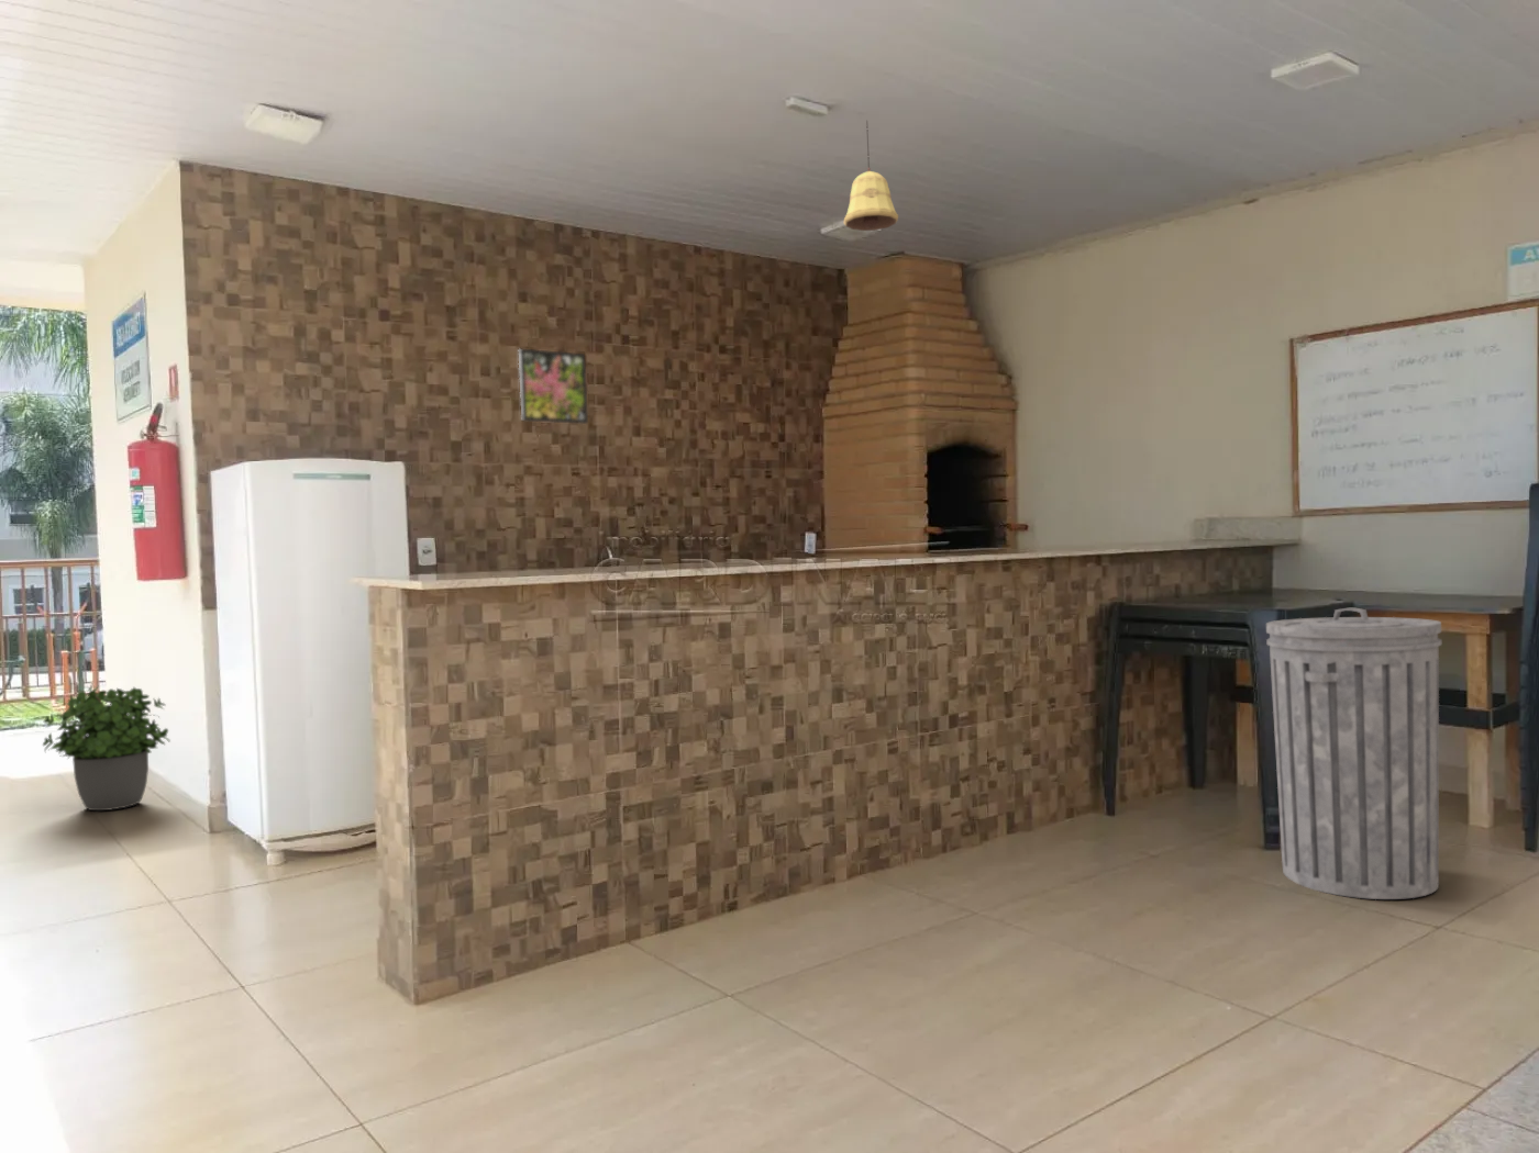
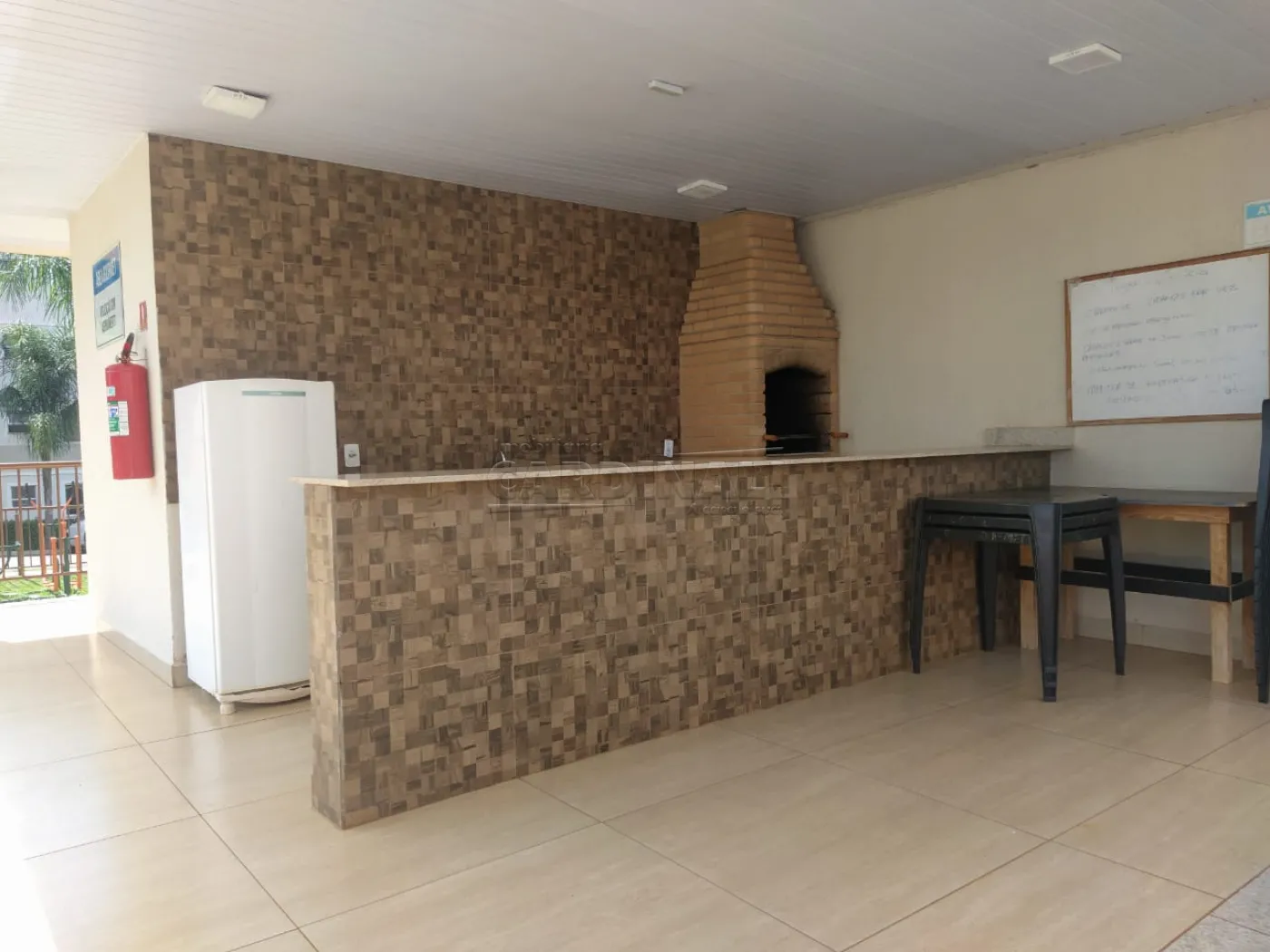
- pendant light (869, 173)
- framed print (553, 386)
- trash can (1354, 742)
- potted plant (108, 744)
